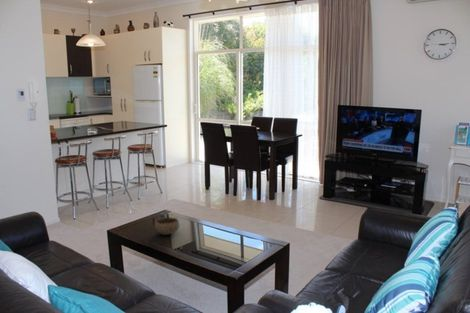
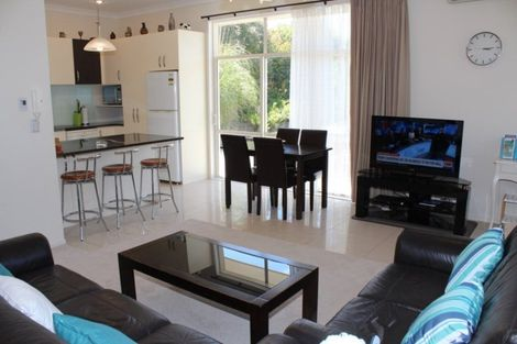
- bowl (167, 226)
